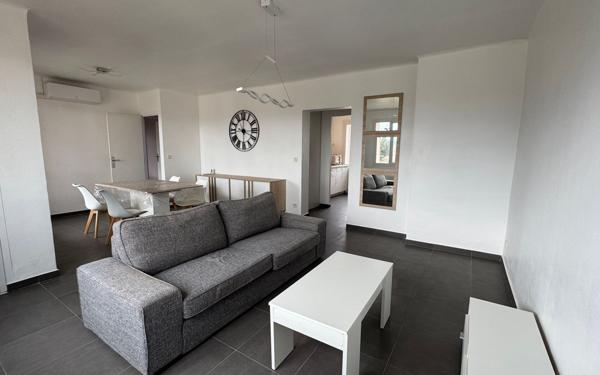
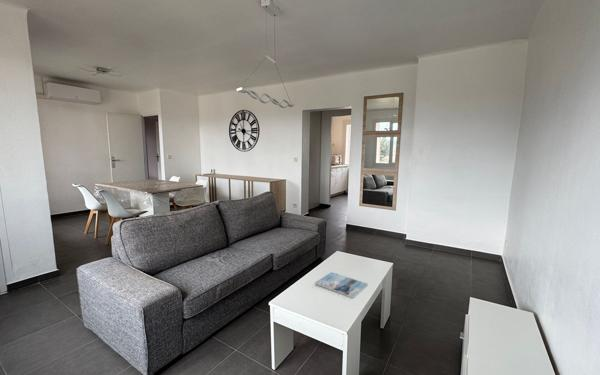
+ magazine (341, 283)
